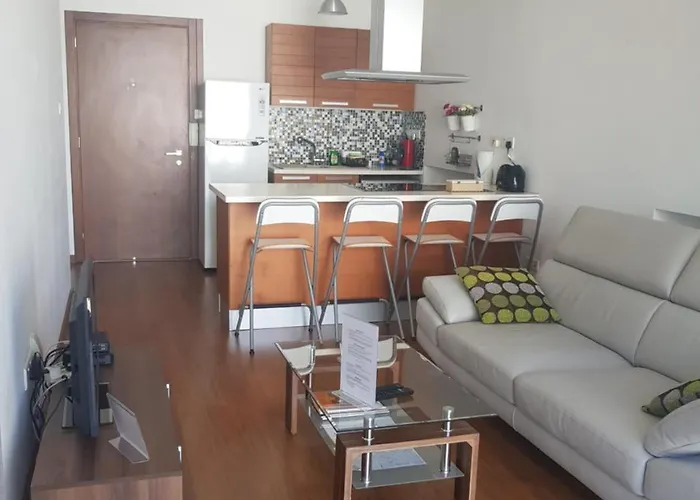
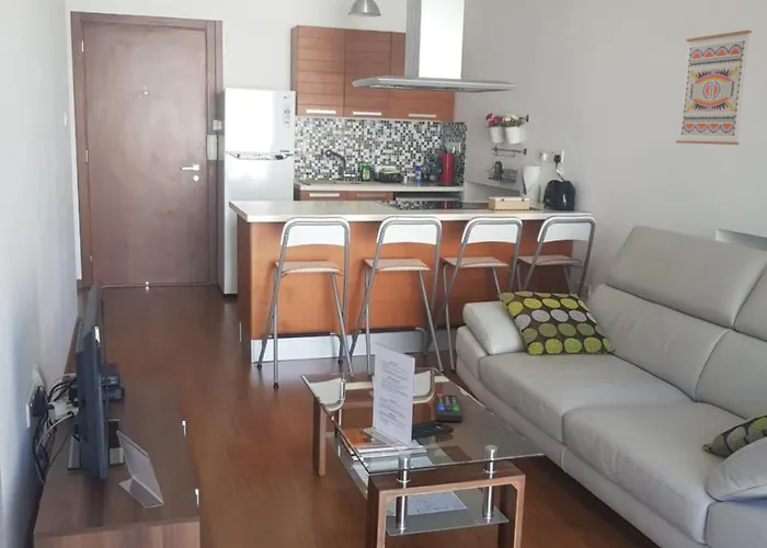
+ remote control (447, 407)
+ wall art (711, 90)
